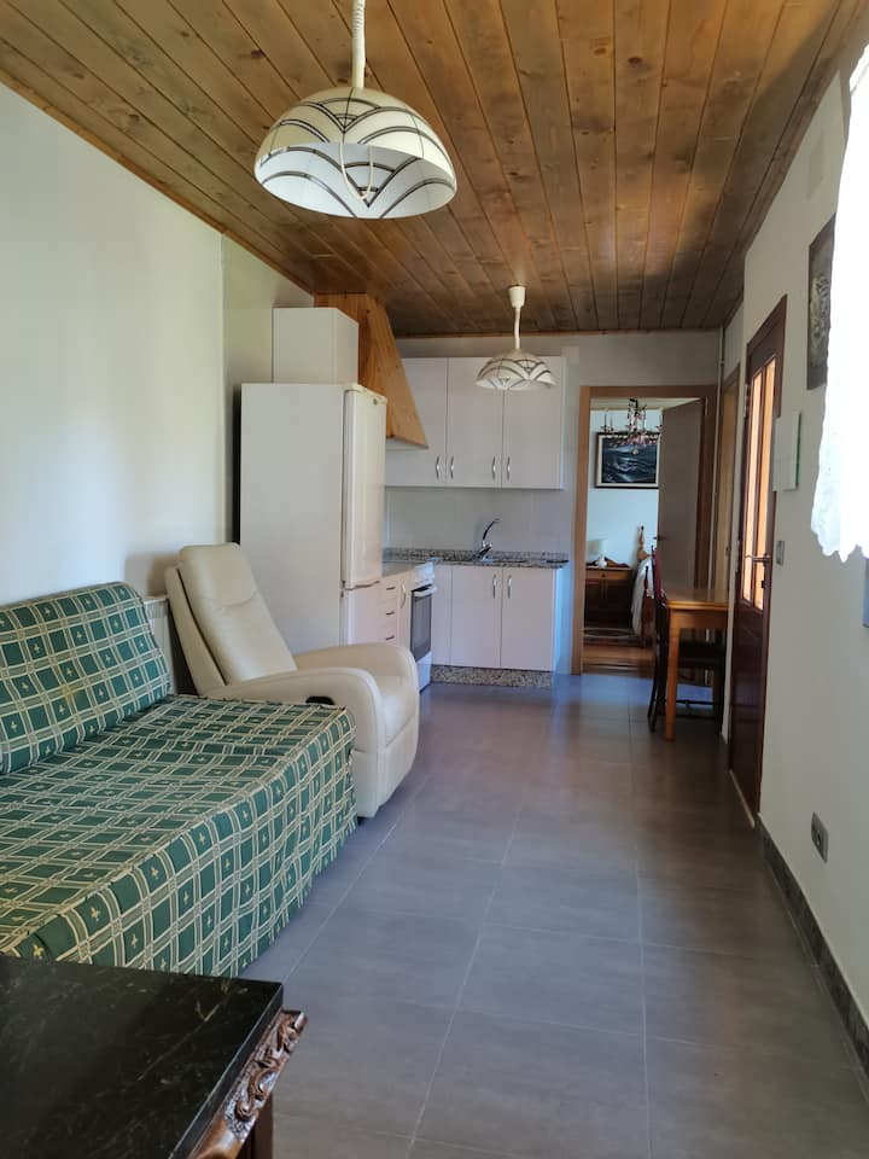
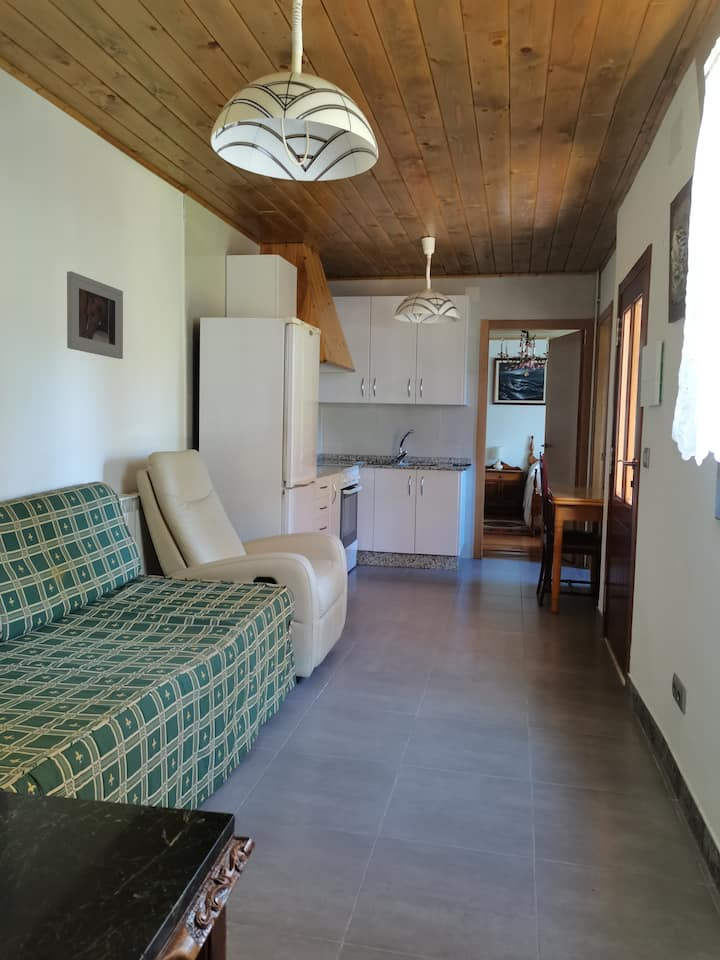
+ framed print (96, 317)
